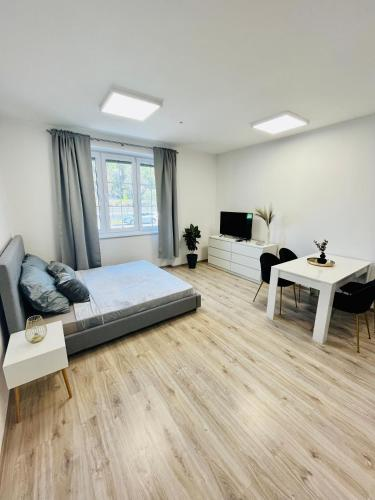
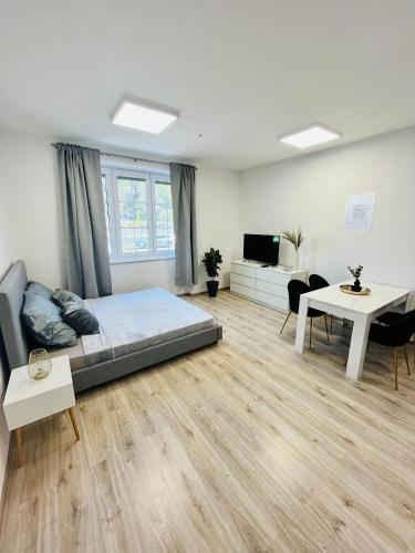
+ wall art (359, 212)
